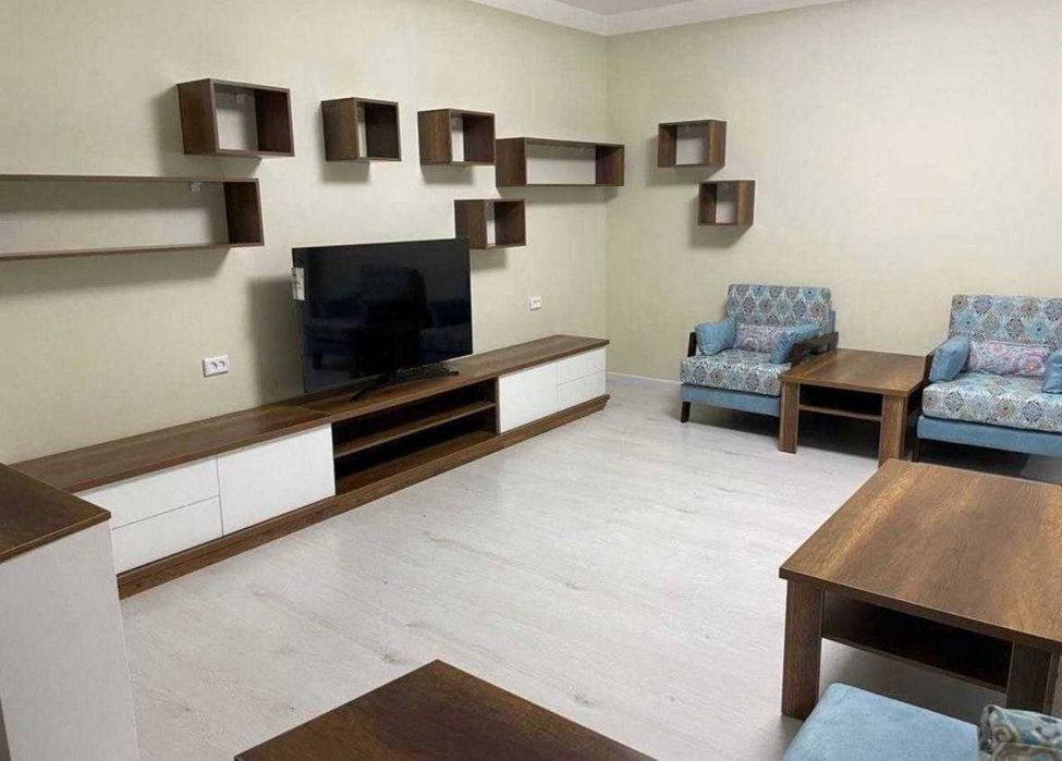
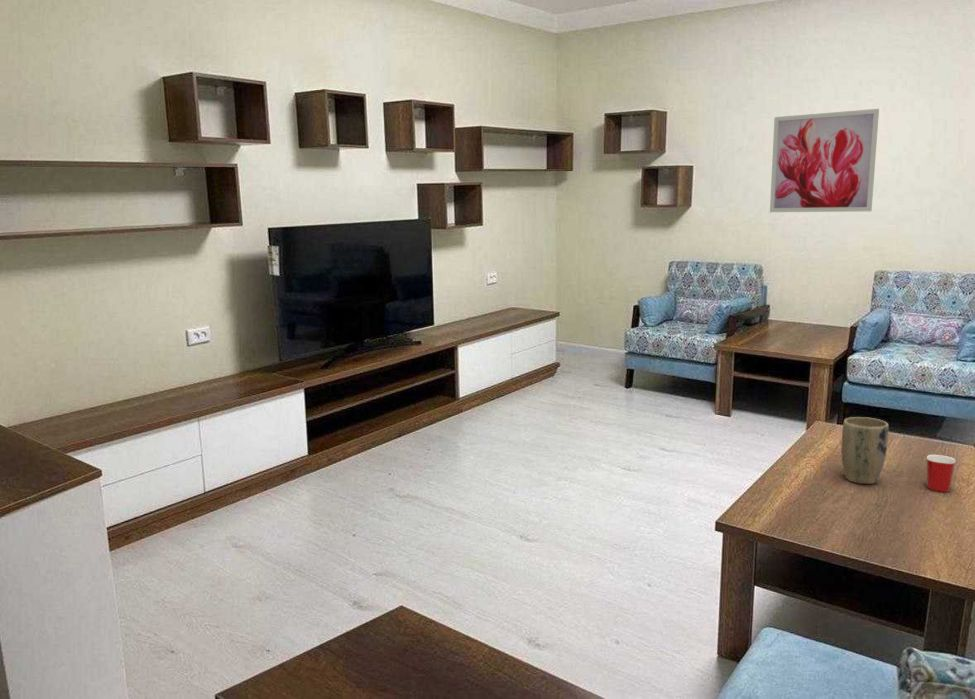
+ mug (939, 471)
+ plant pot (863, 450)
+ wall art (821, 163)
